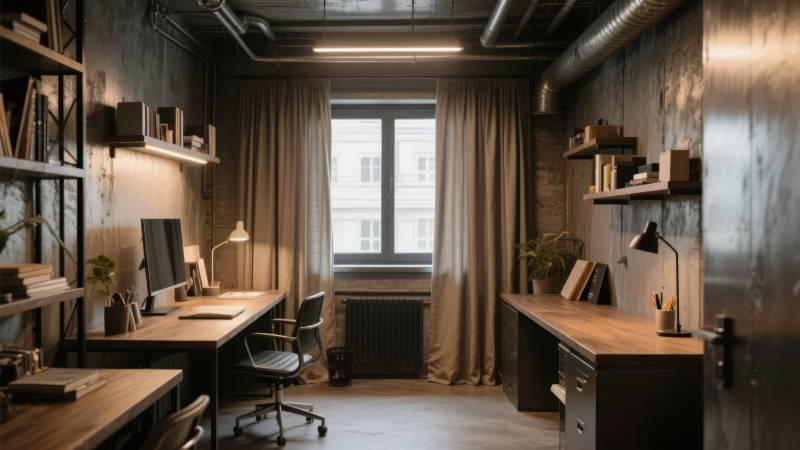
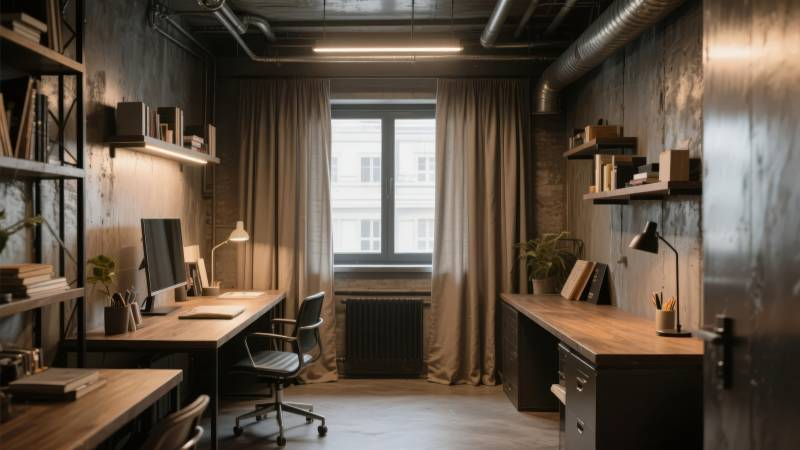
- wastebasket (339, 366)
